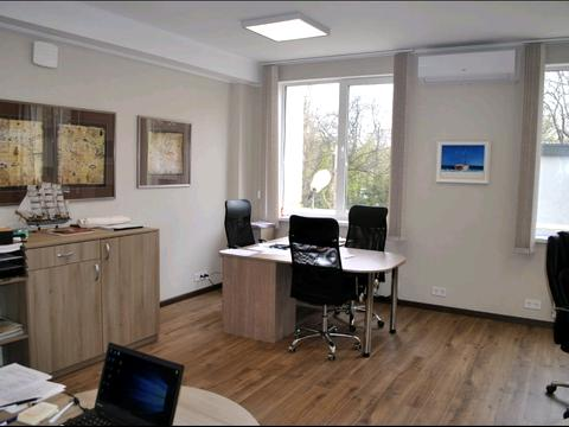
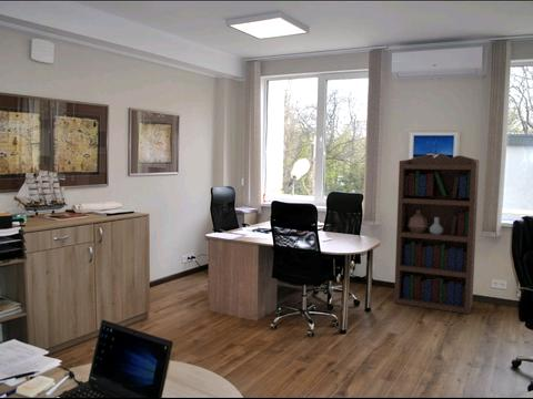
+ bookcase (435, 228)
